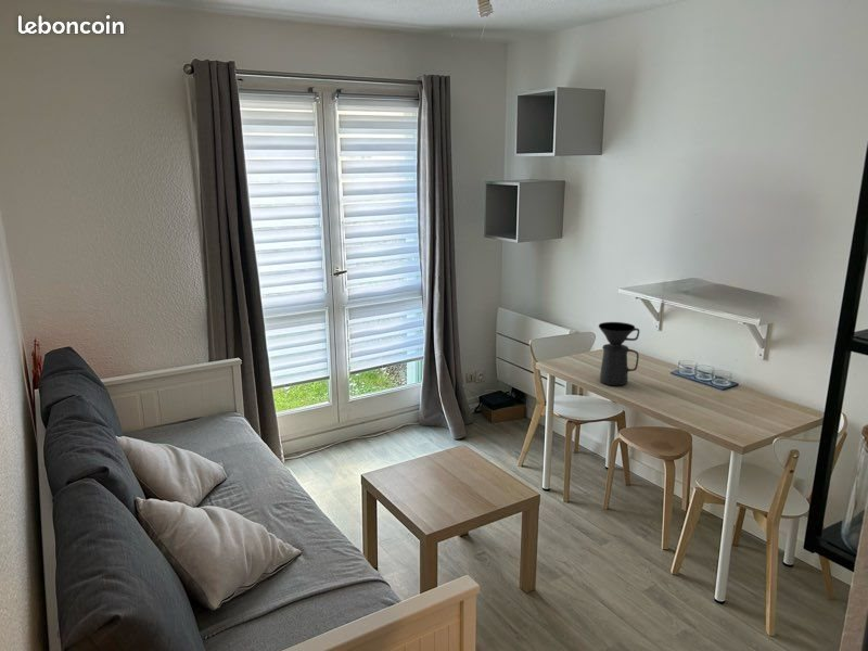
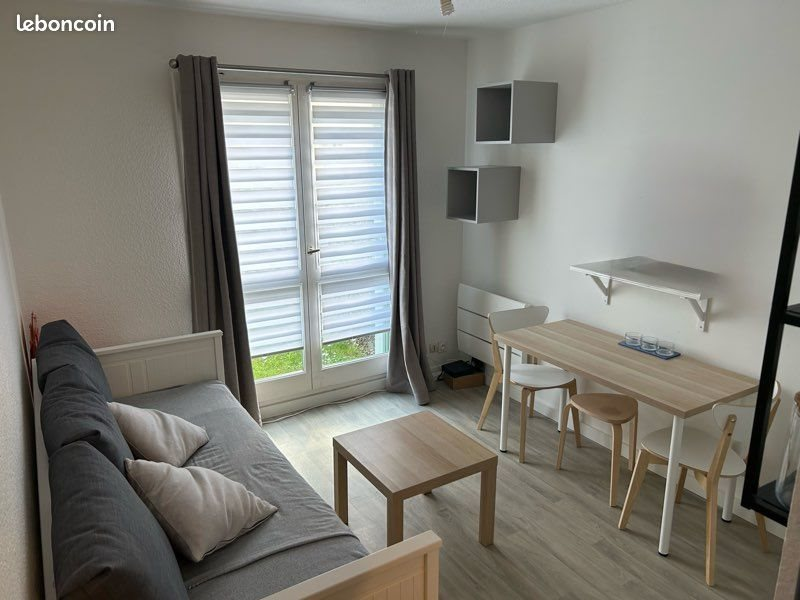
- coffee maker (614, 354)
